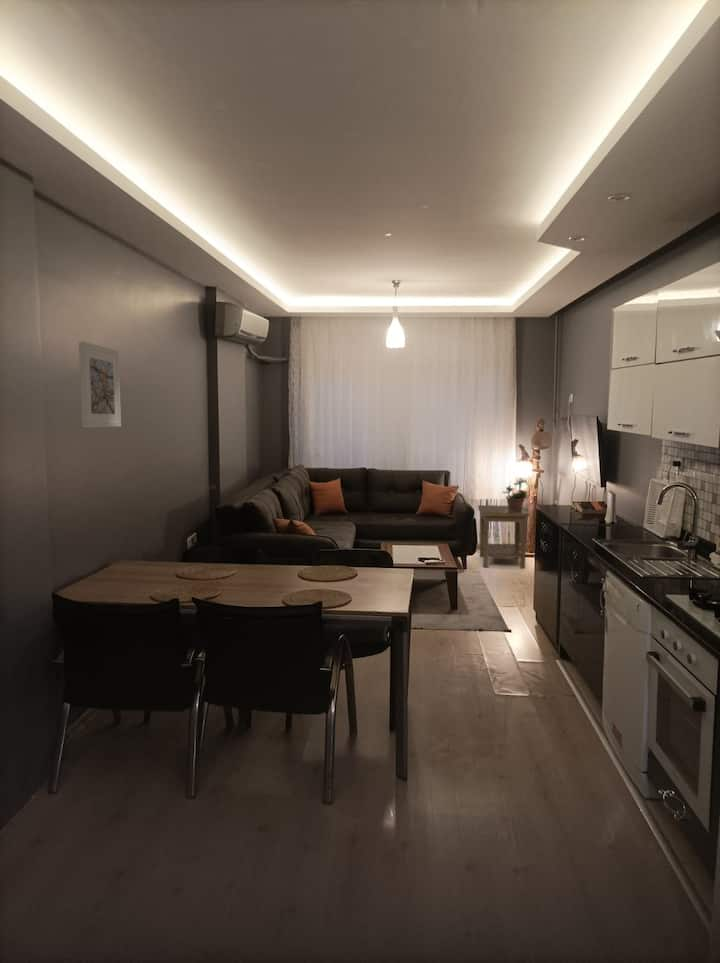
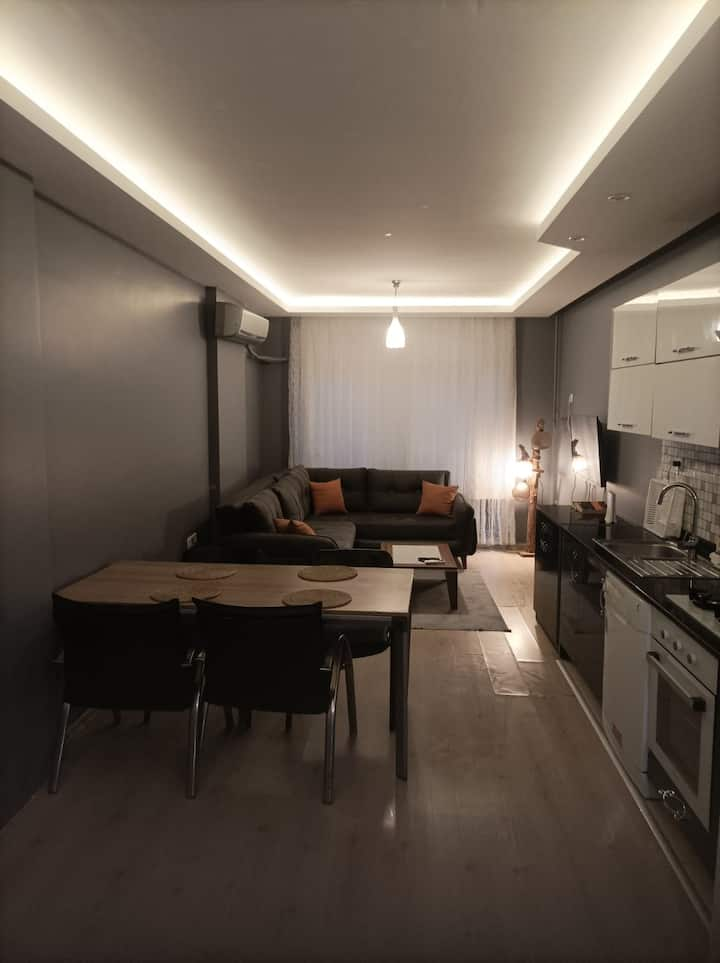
- side table (502, 544)
- potted plant (516, 493)
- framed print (101, 387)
